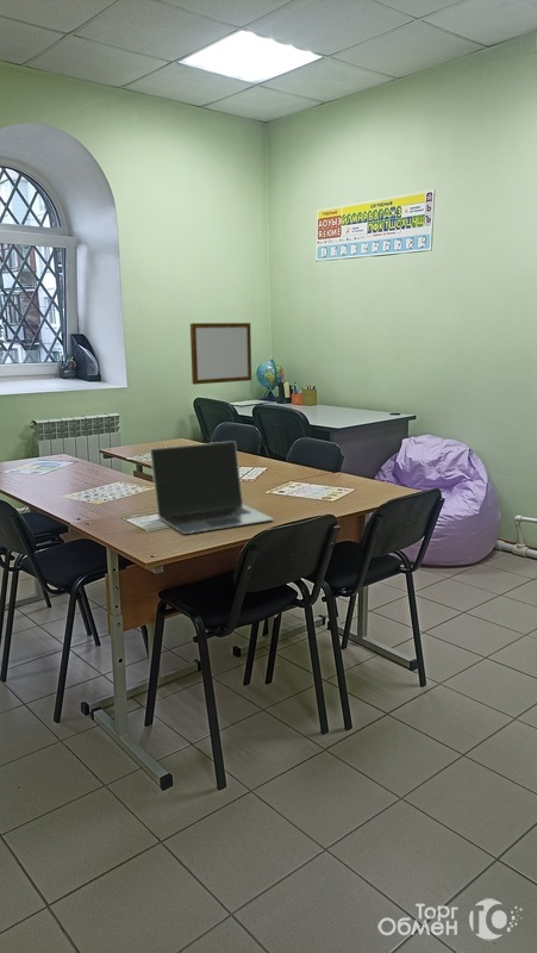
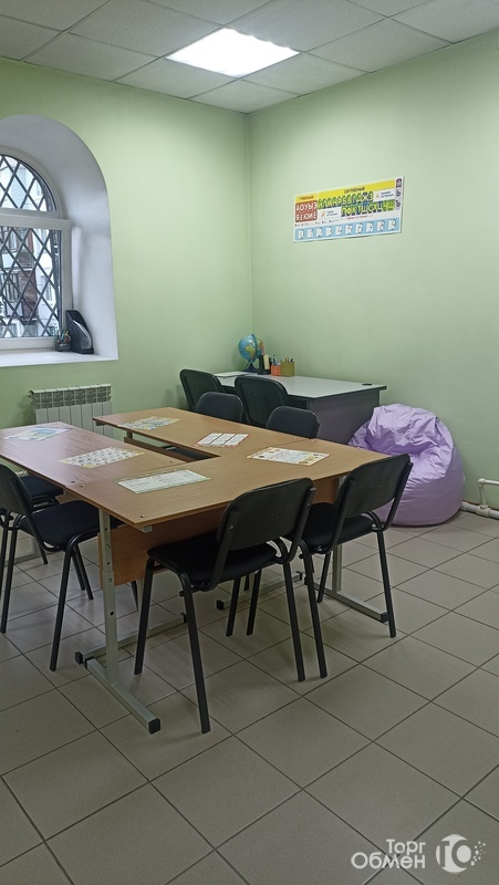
- writing board (221, 353)
- laptop (211, 484)
